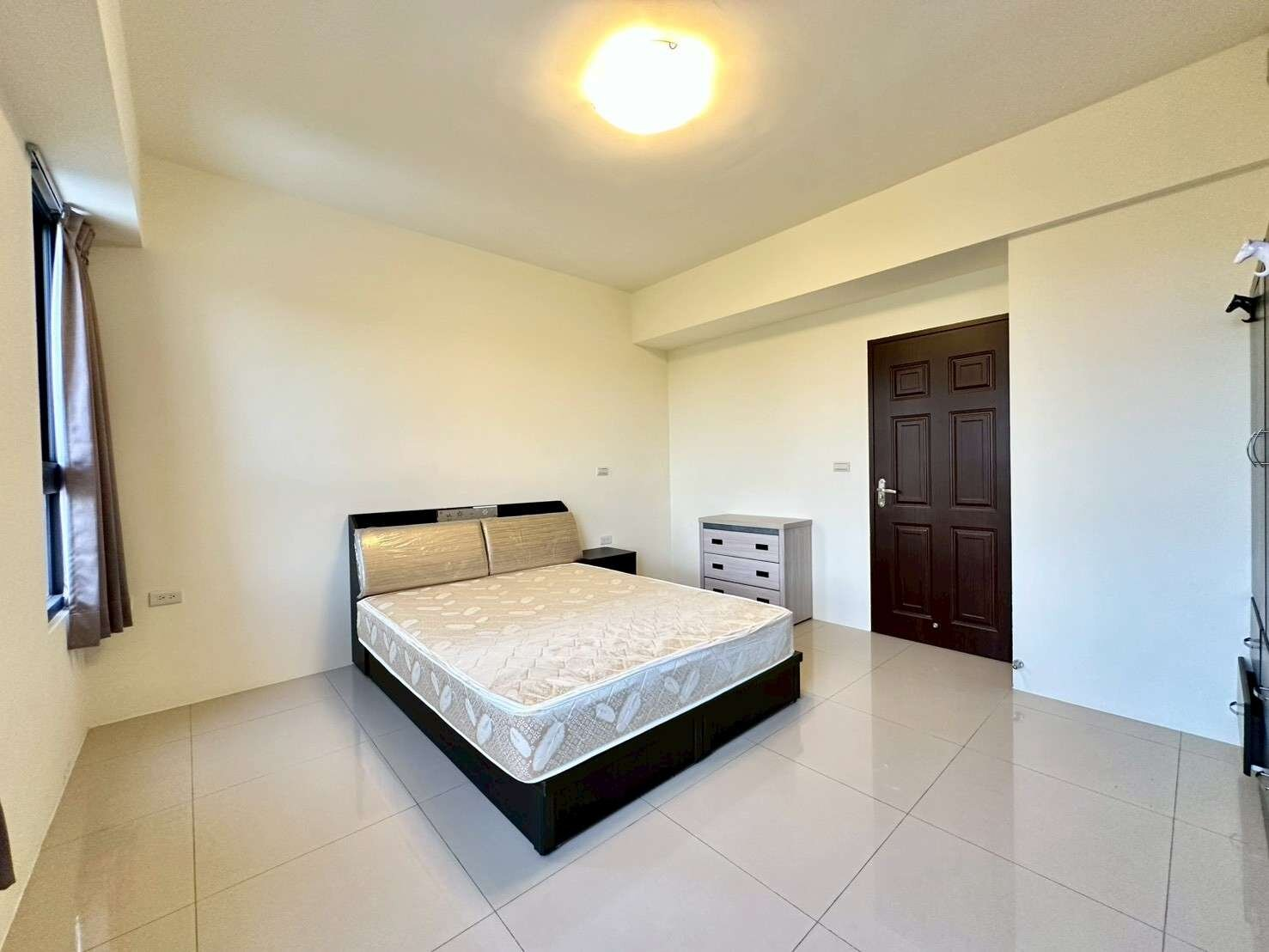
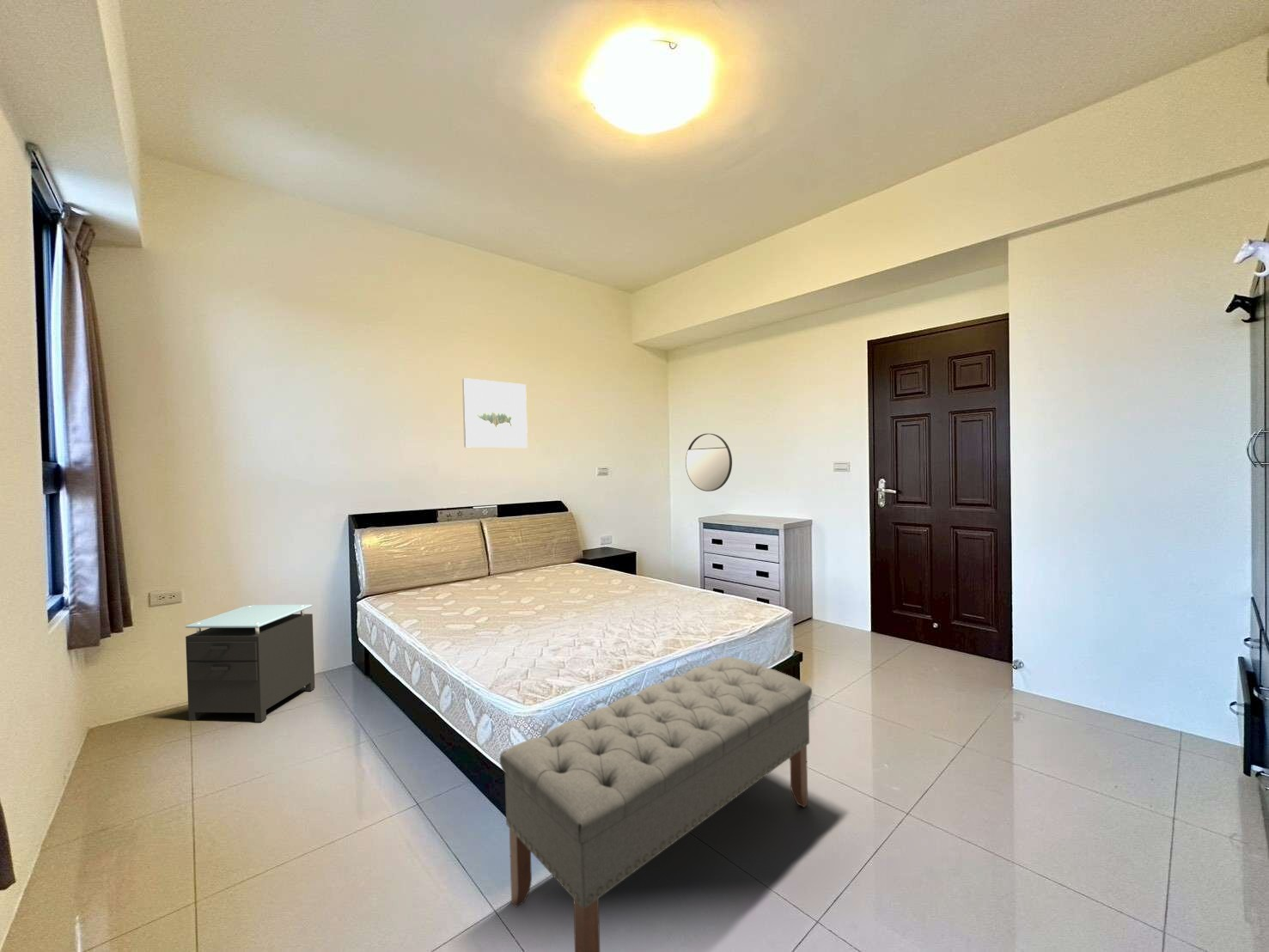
+ bench (675, 777)
+ nightstand (254, 658)
+ wall art (496, 414)
+ home mirror (707, 462)
